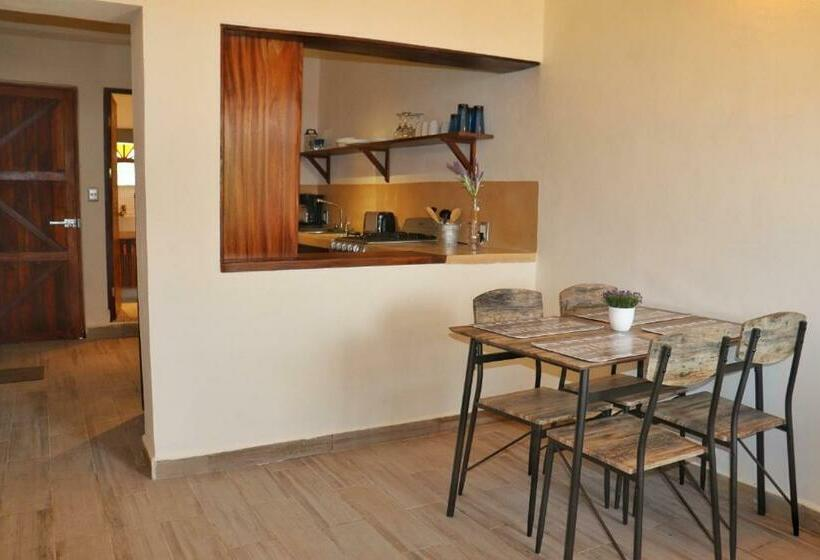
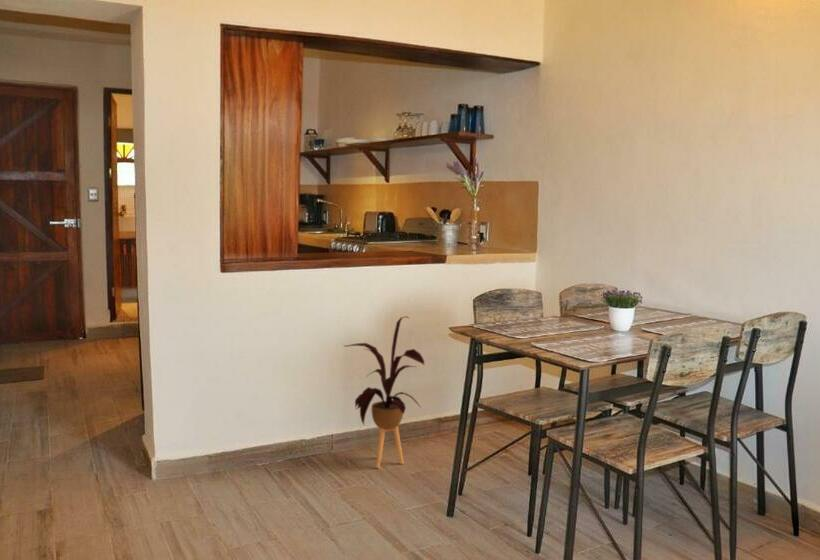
+ house plant (381, 391)
